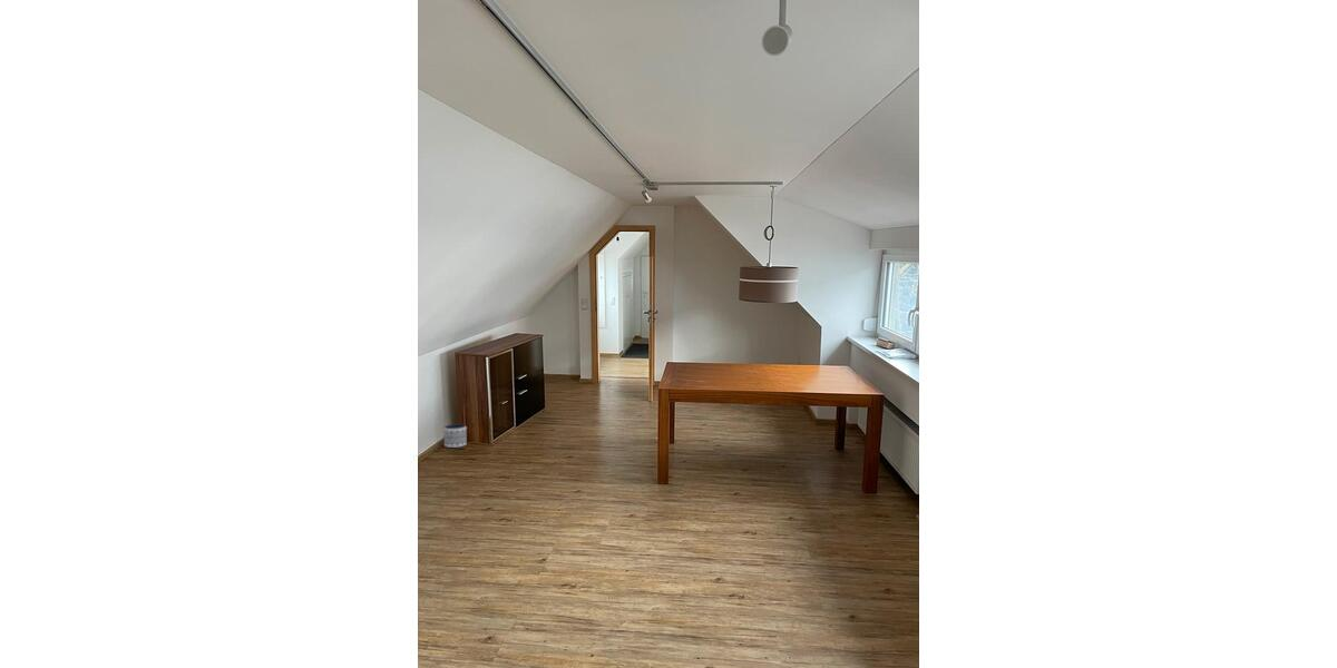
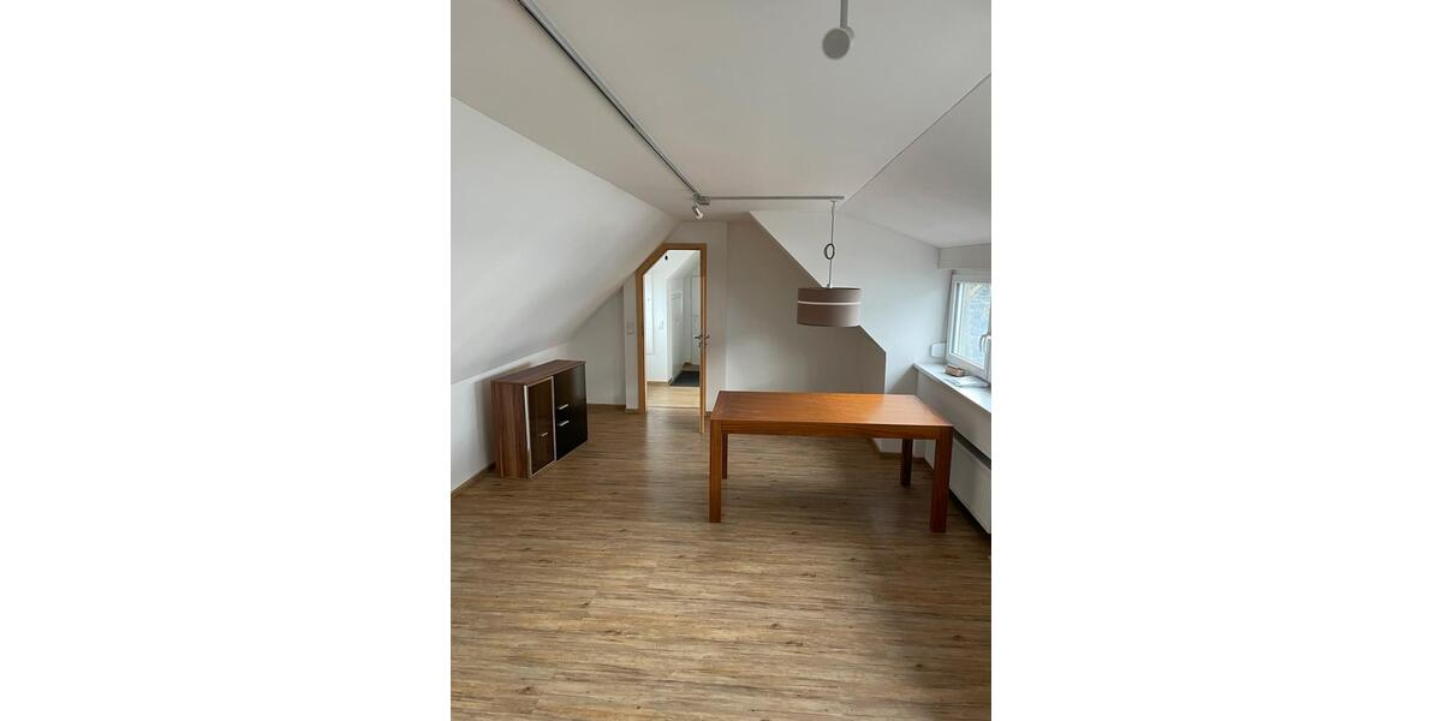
- planter (455, 435)
